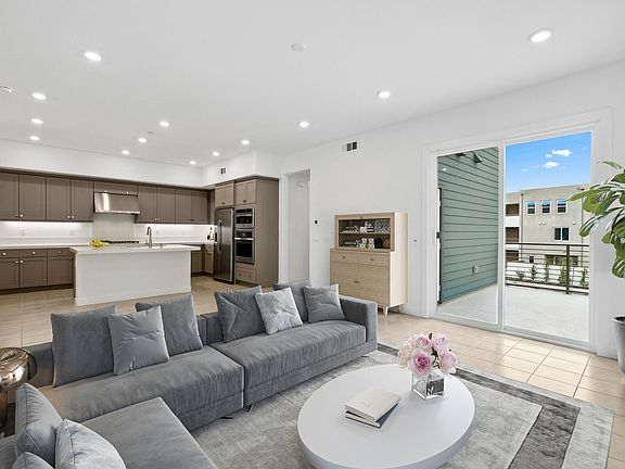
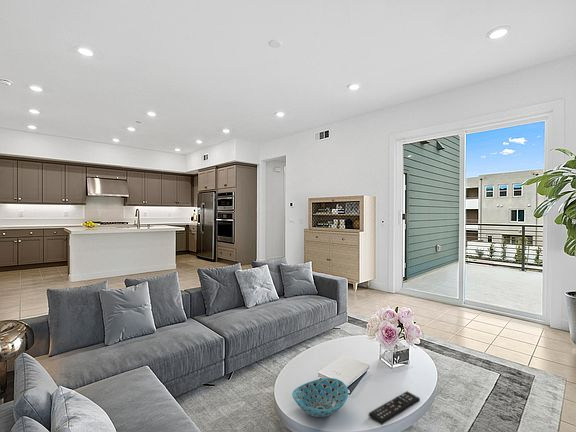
+ bowl (320, 400)
+ remote control (395, 406)
